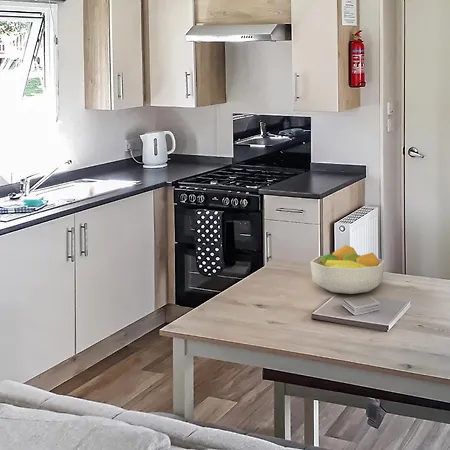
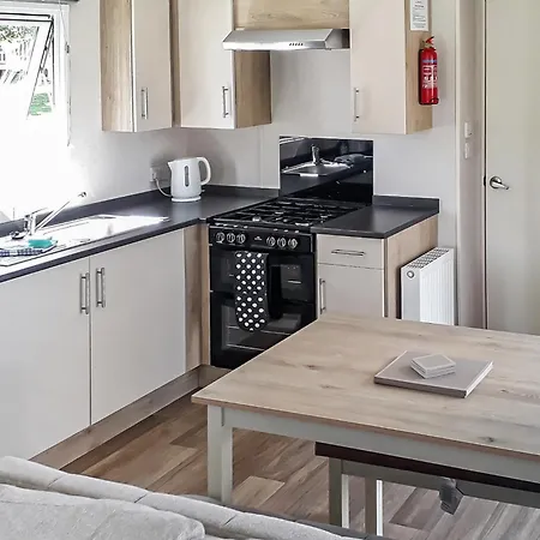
- fruit bowl (347, 268)
